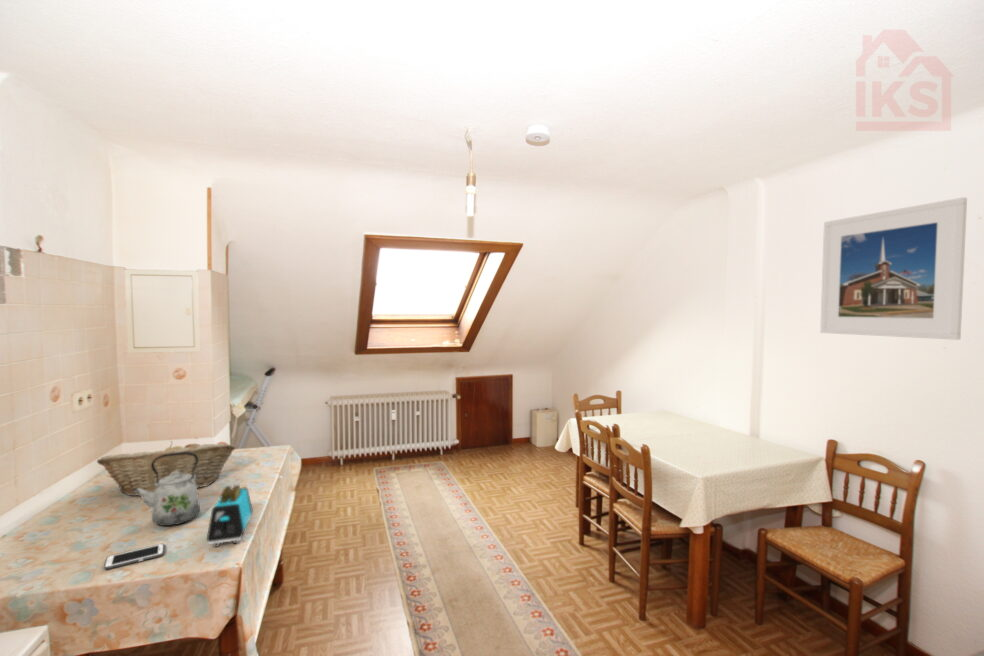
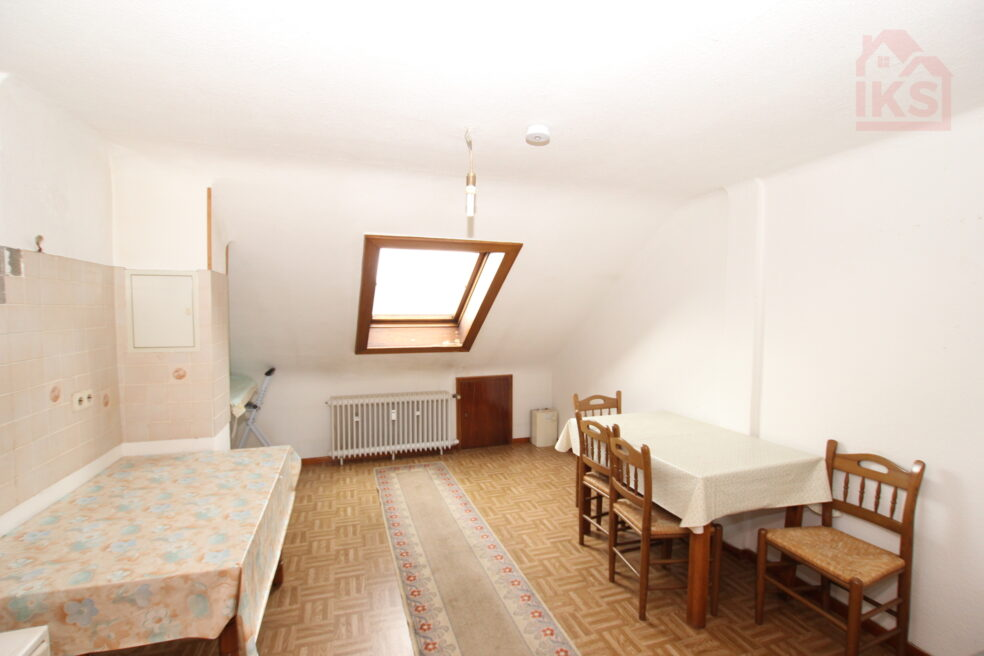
- toaster (231, 510)
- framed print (884, 273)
- fruit basket (170, 462)
- kettle (166, 488)
- cell phone (135, 556)
